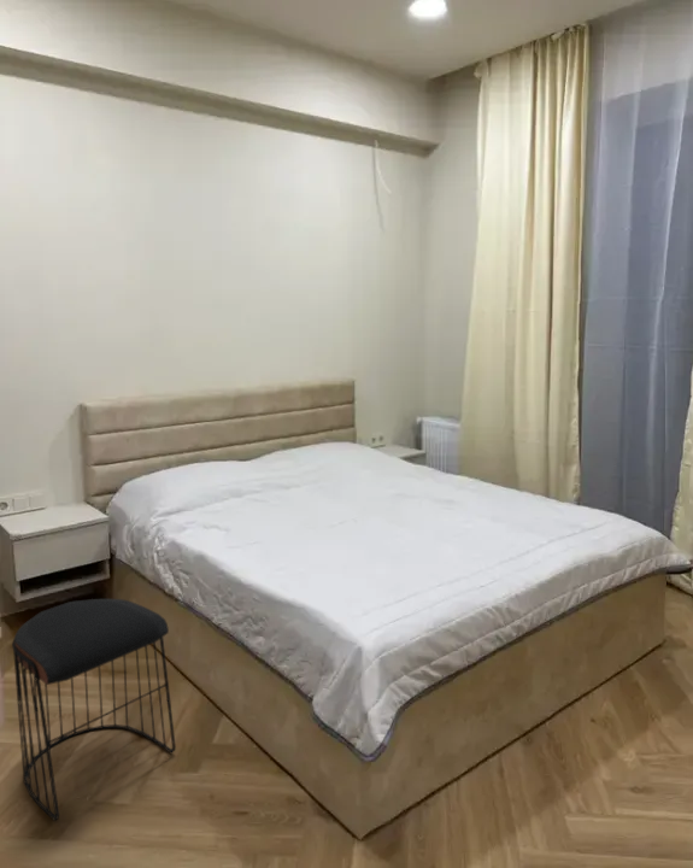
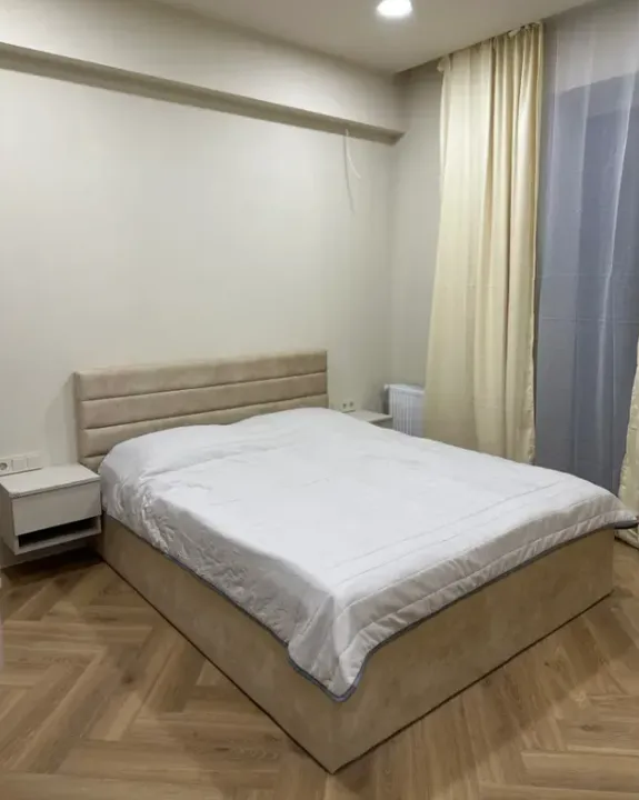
- stool (86, 692)
